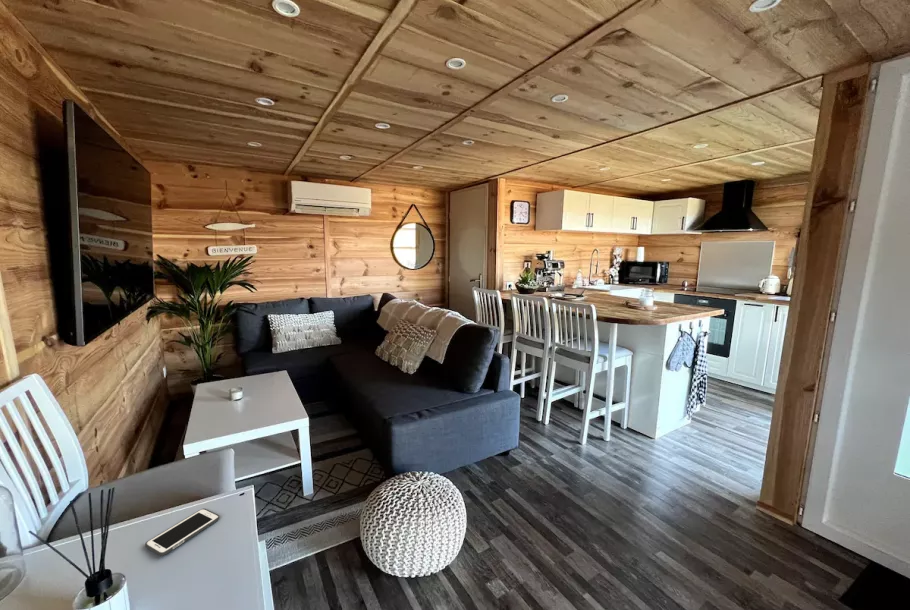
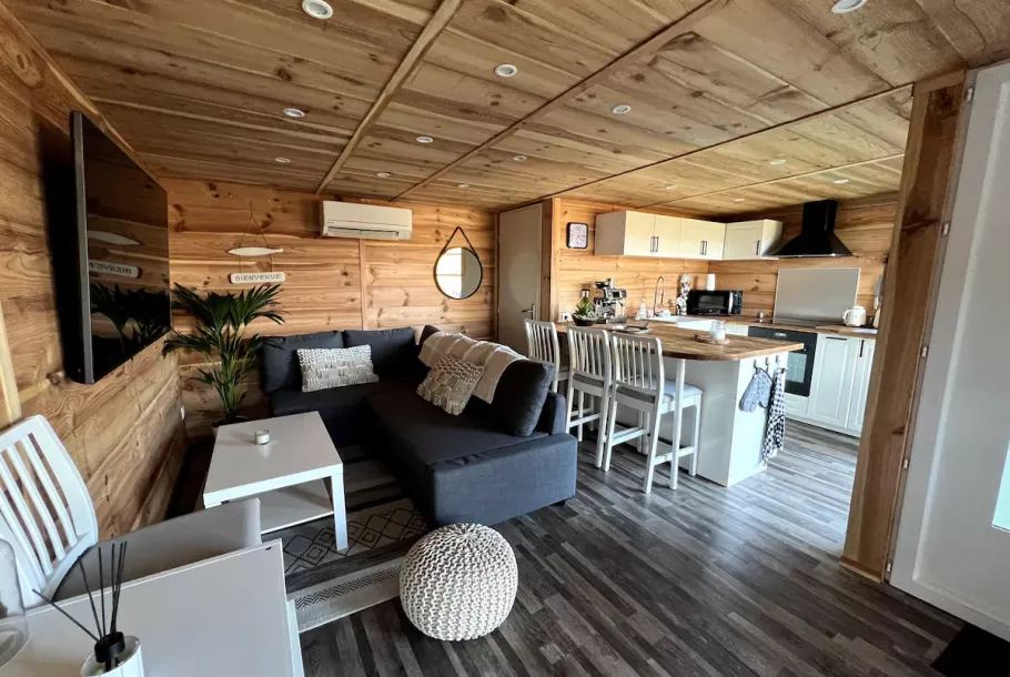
- cell phone (184, 530)
